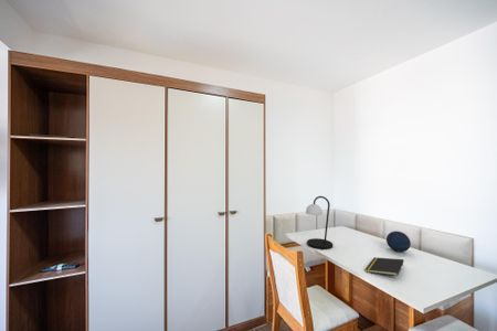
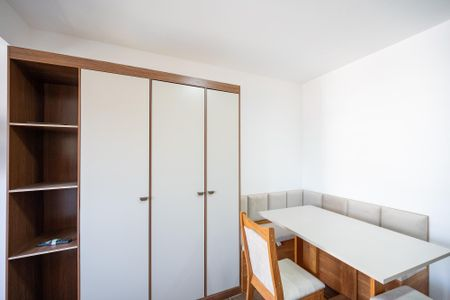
- notepad (384, 265)
- table lamp (319, 214)
- decorative orb (398, 241)
